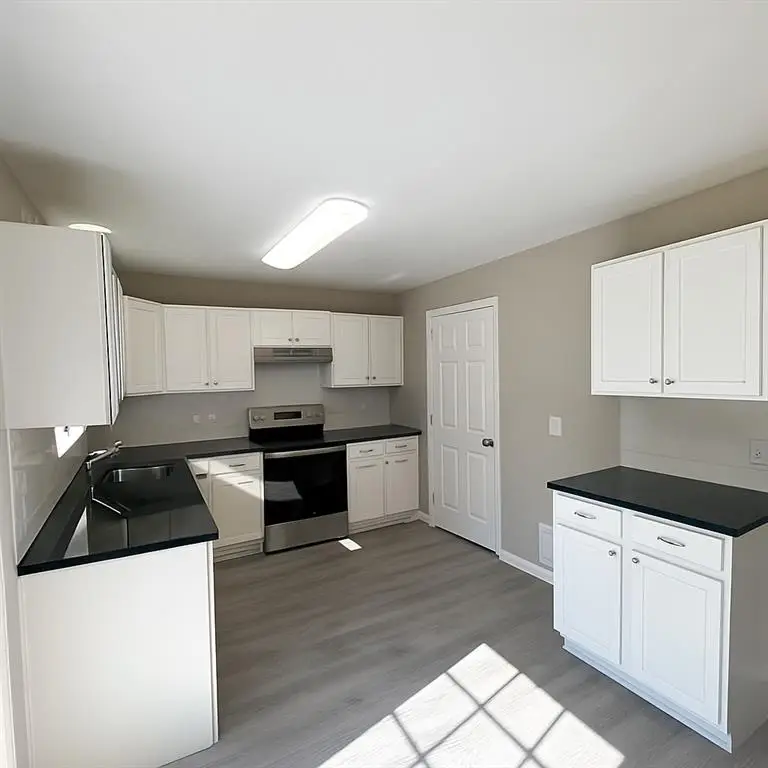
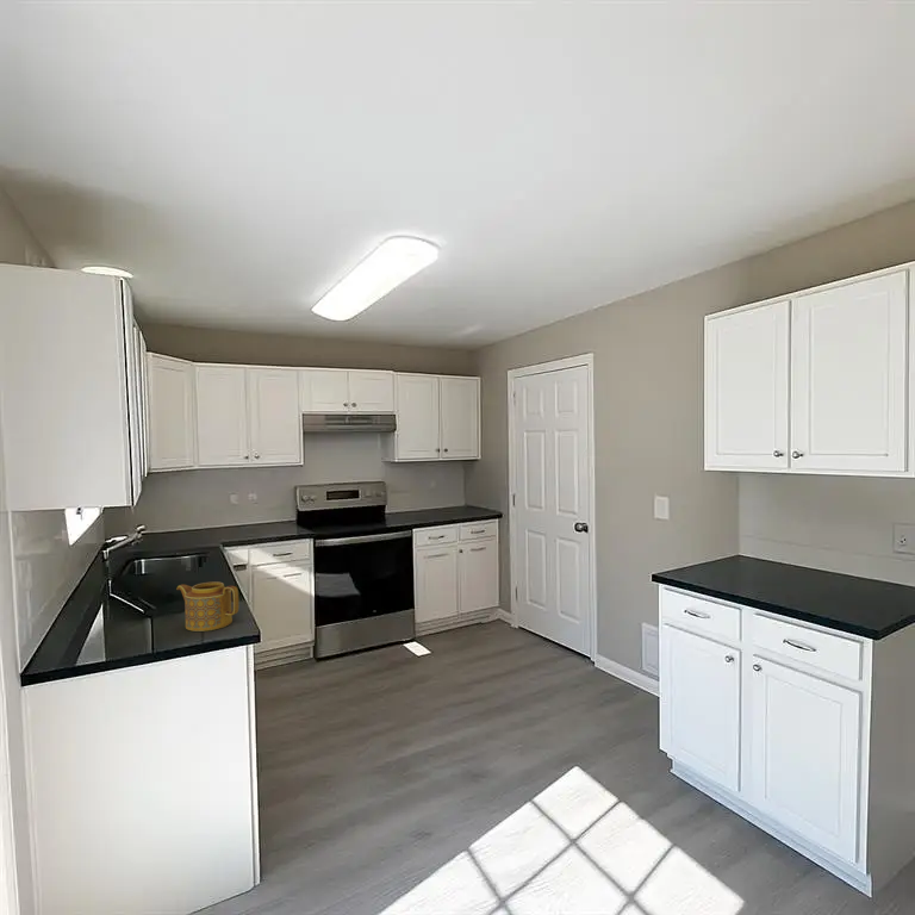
+ teapot (206, 604)
